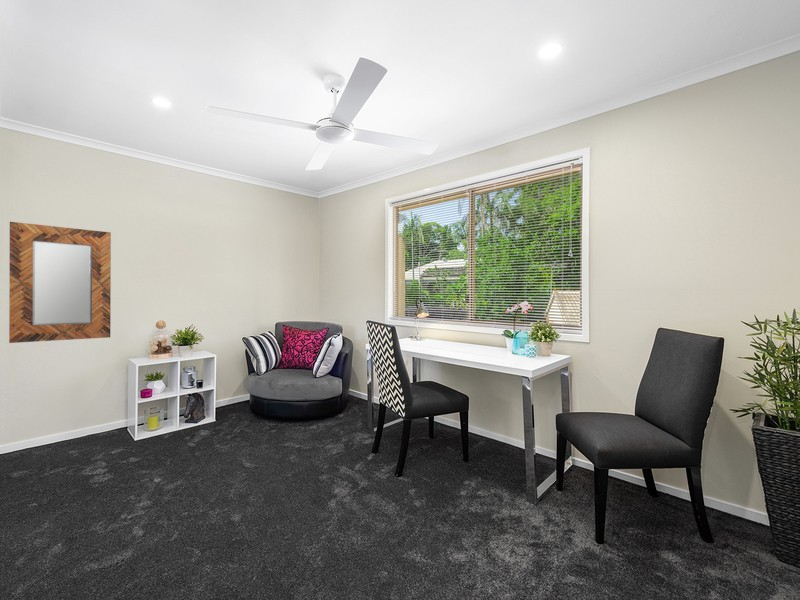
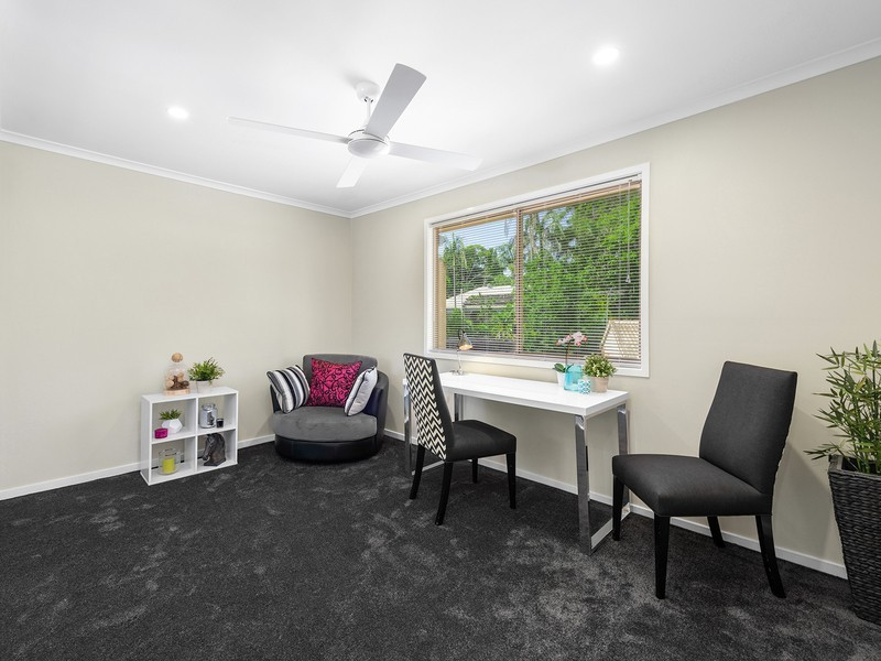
- home mirror (63, 283)
